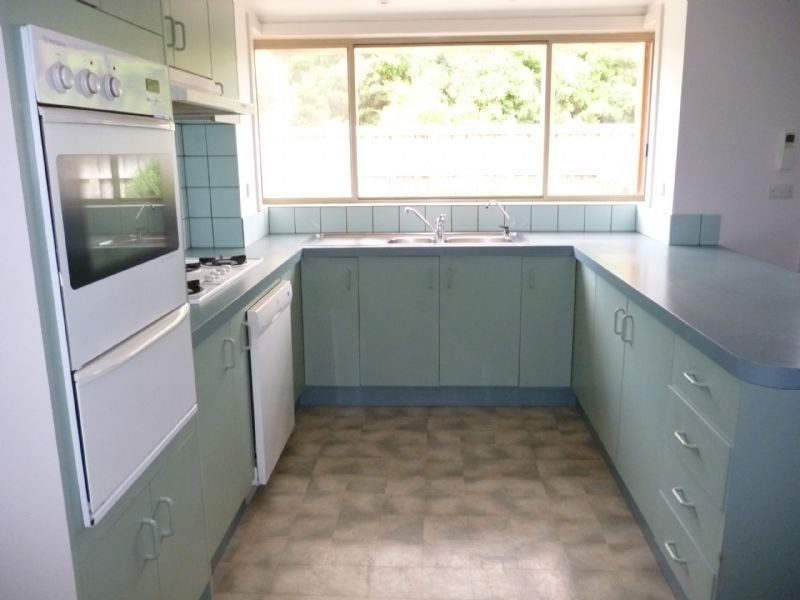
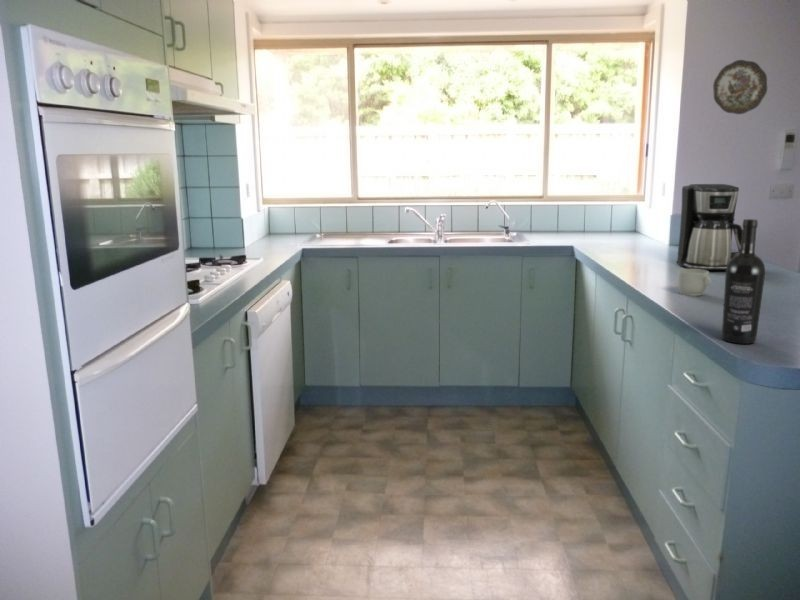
+ coffee maker (712, 225)
+ wine bottle (744, 280)
+ decorative plate (739, 87)
+ mug (695, 283)
